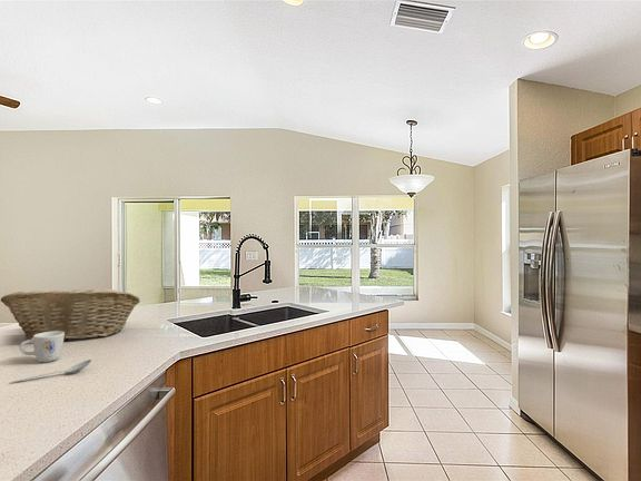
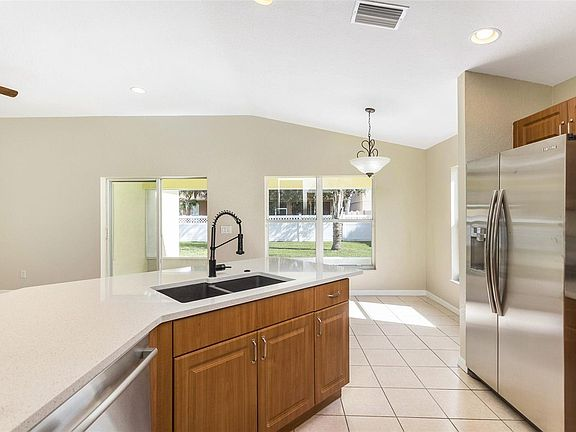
- mug (42, 347)
- fruit basket (75, 310)
- spoon (52, 373)
